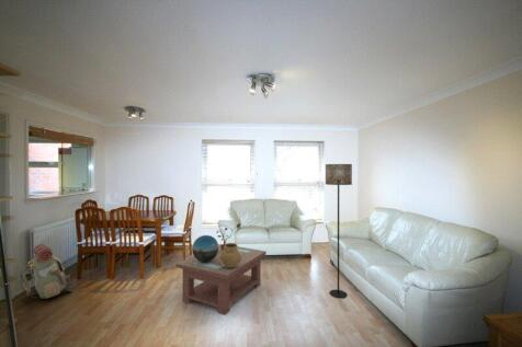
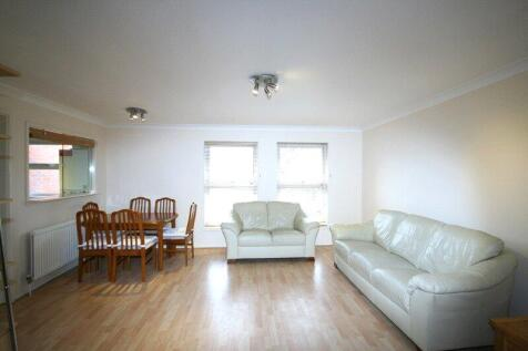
- decorative globe (205, 247)
- ceramic pot (230, 254)
- coffee table (224, 274)
- floor lamp (338, 229)
- potted plant (227, 238)
- backpack (49, 268)
